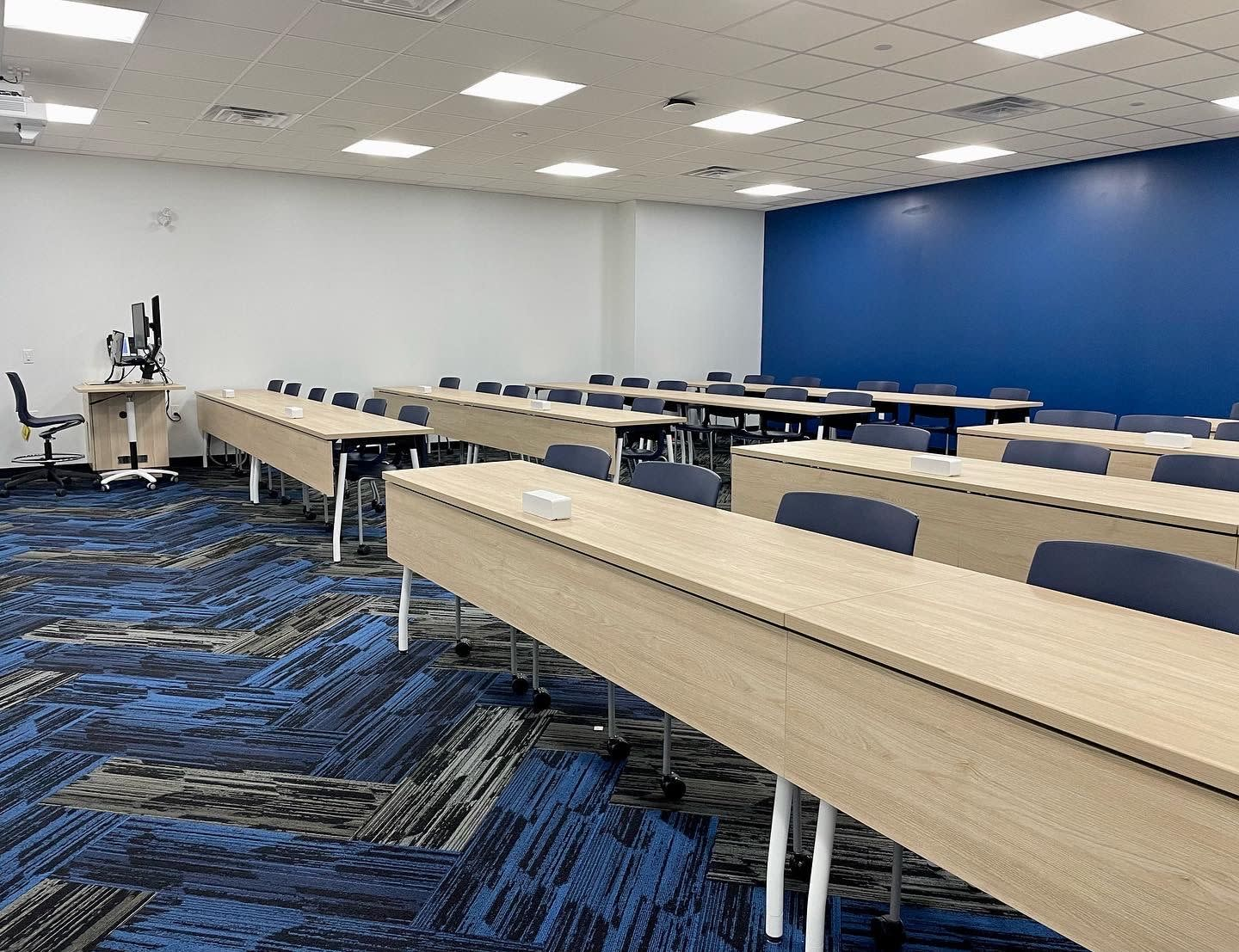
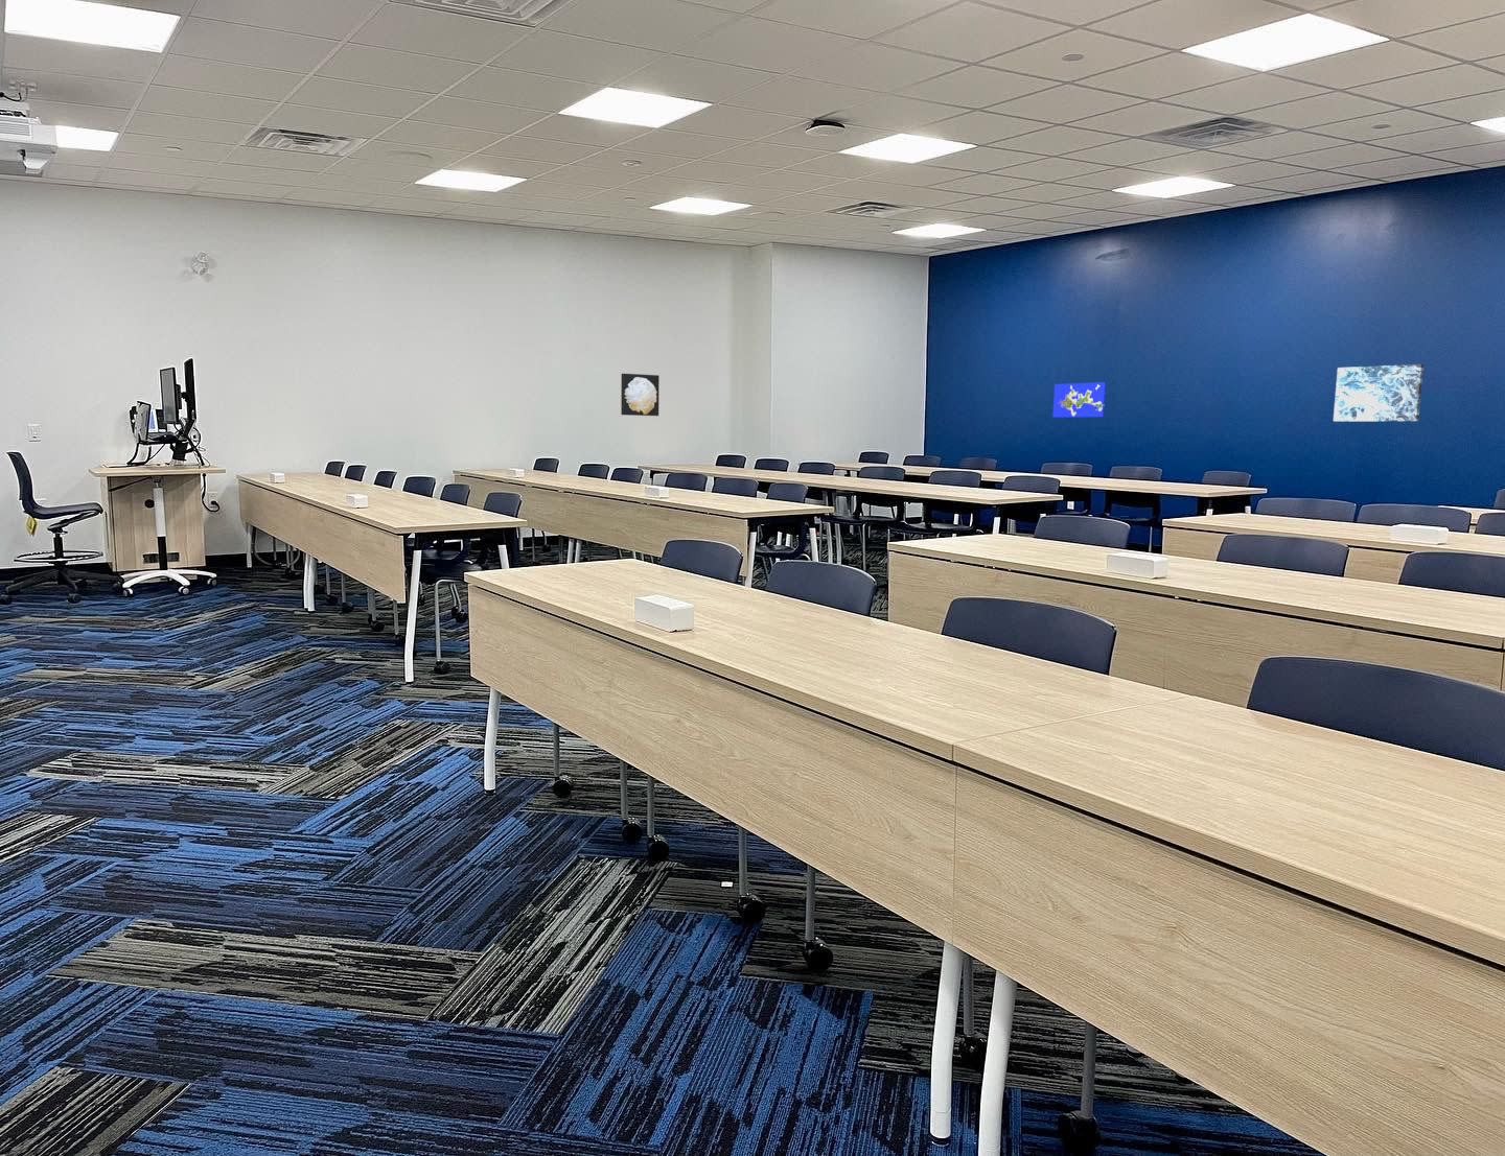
+ world map (1077, 399)
+ wall art (1376, 393)
+ wall art (640, 395)
